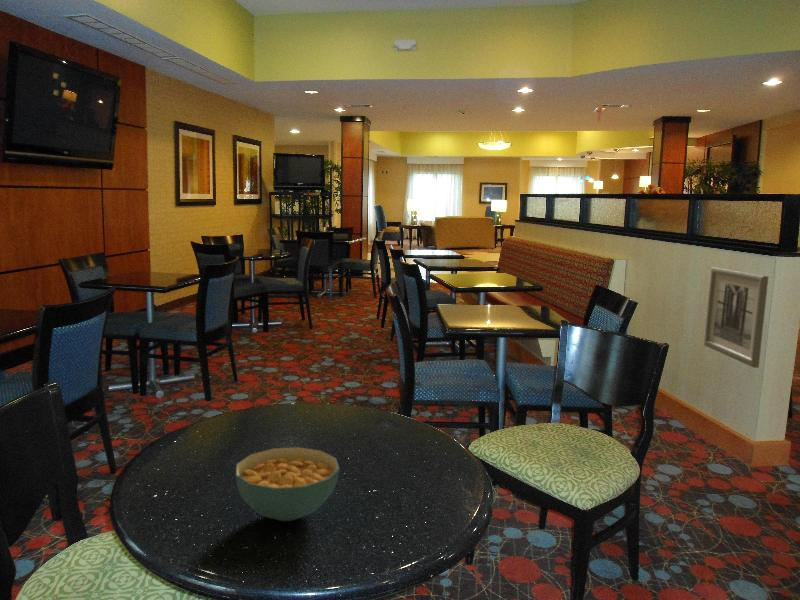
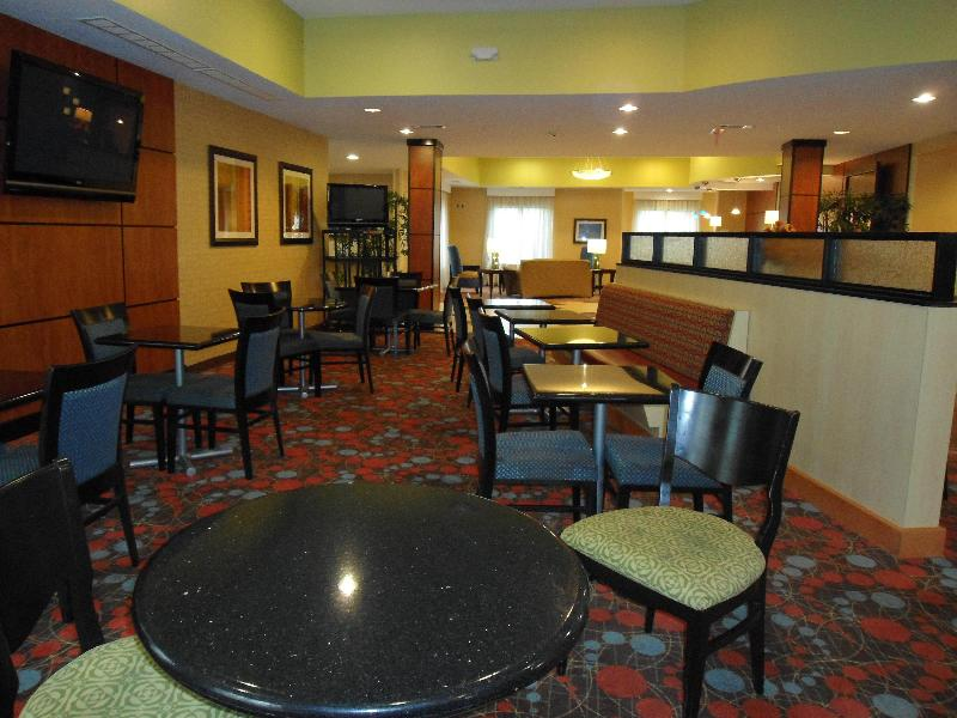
- wall art (733, 313)
- cereal bowl (287, 490)
